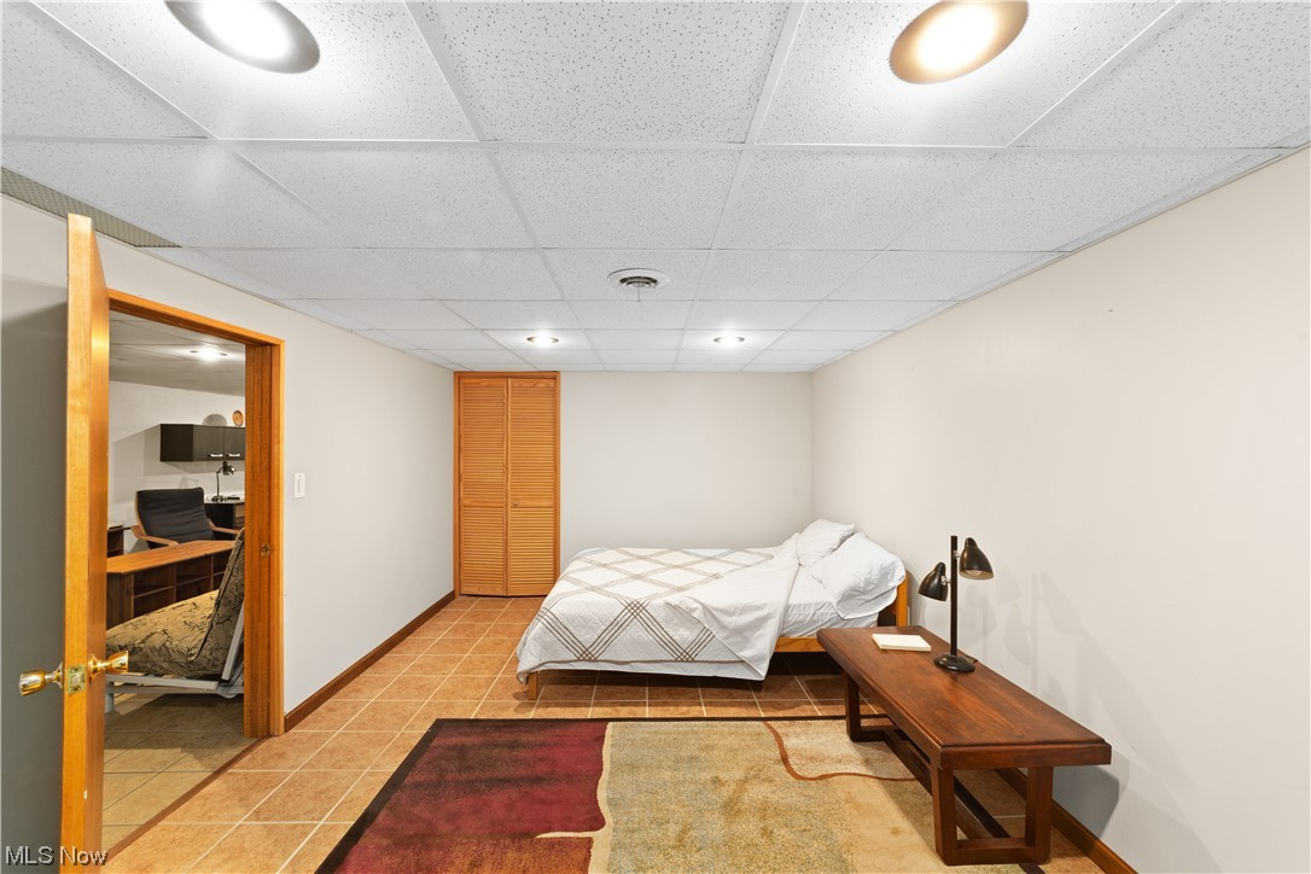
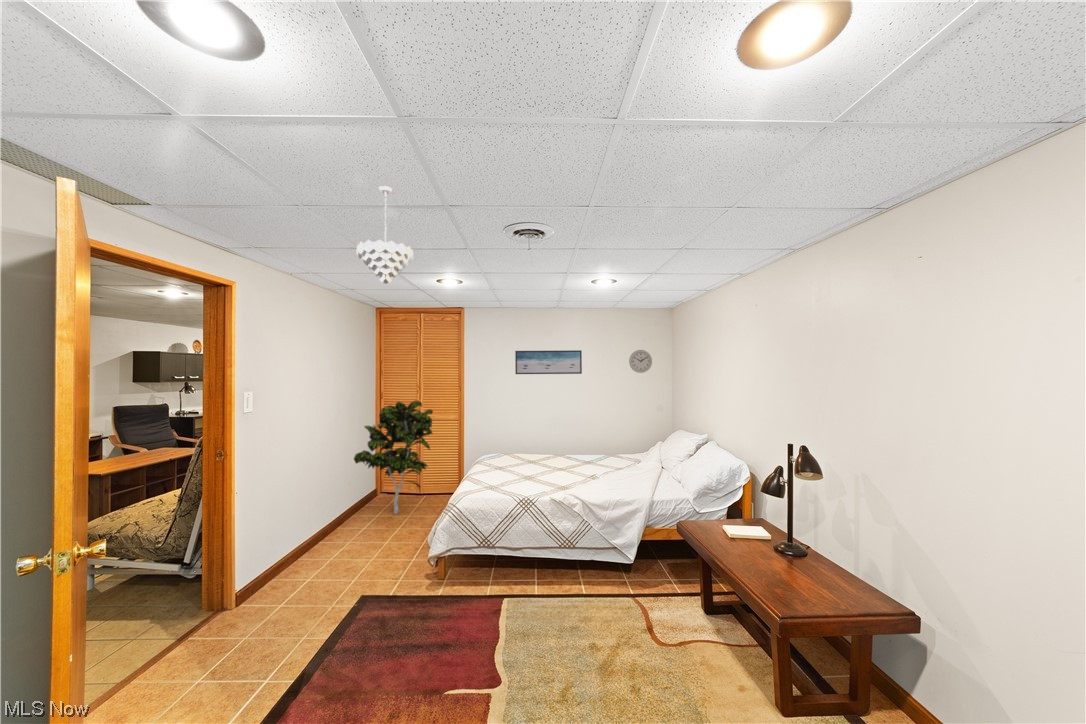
+ indoor plant (395, 455)
+ pendant light (385, 235)
+ wall clock (640, 361)
+ wall art (548, 362)
